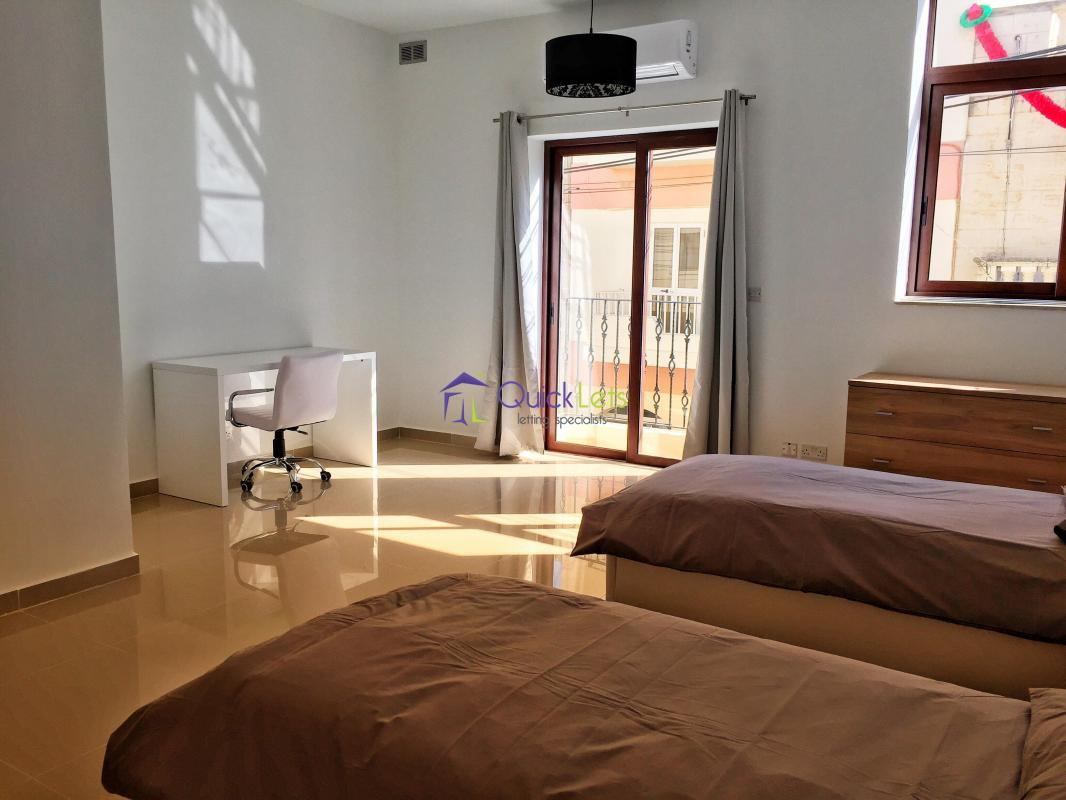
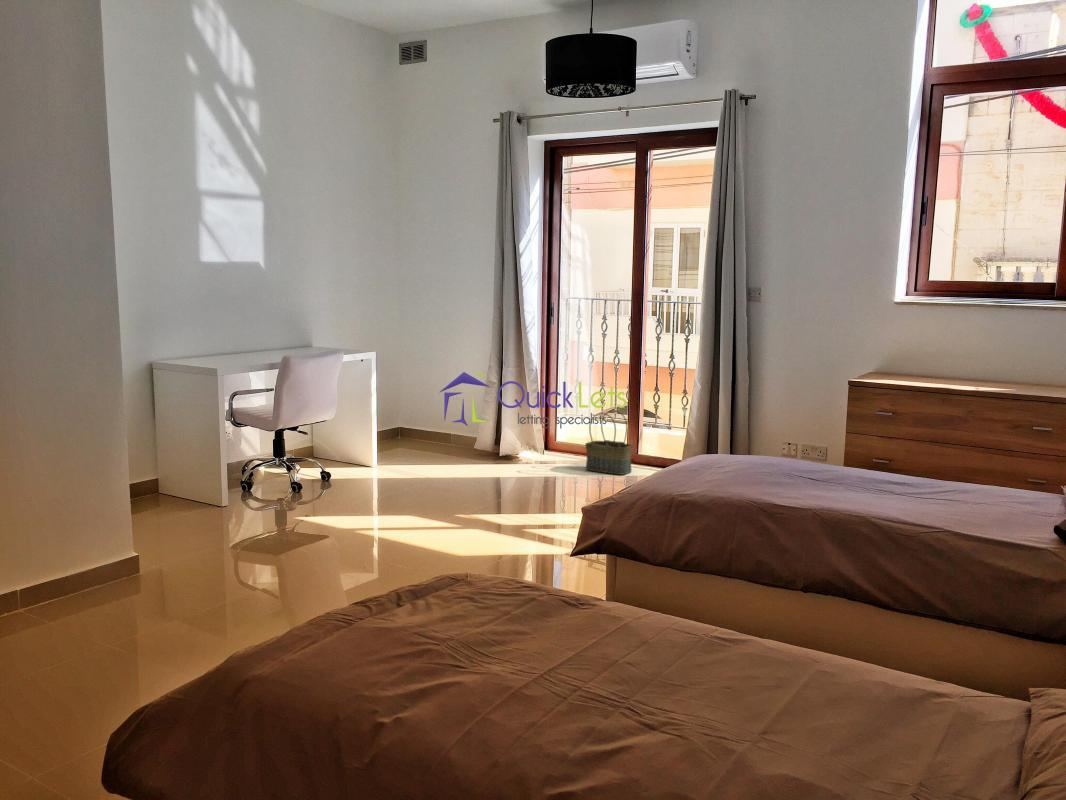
+ basket (609, 441)
